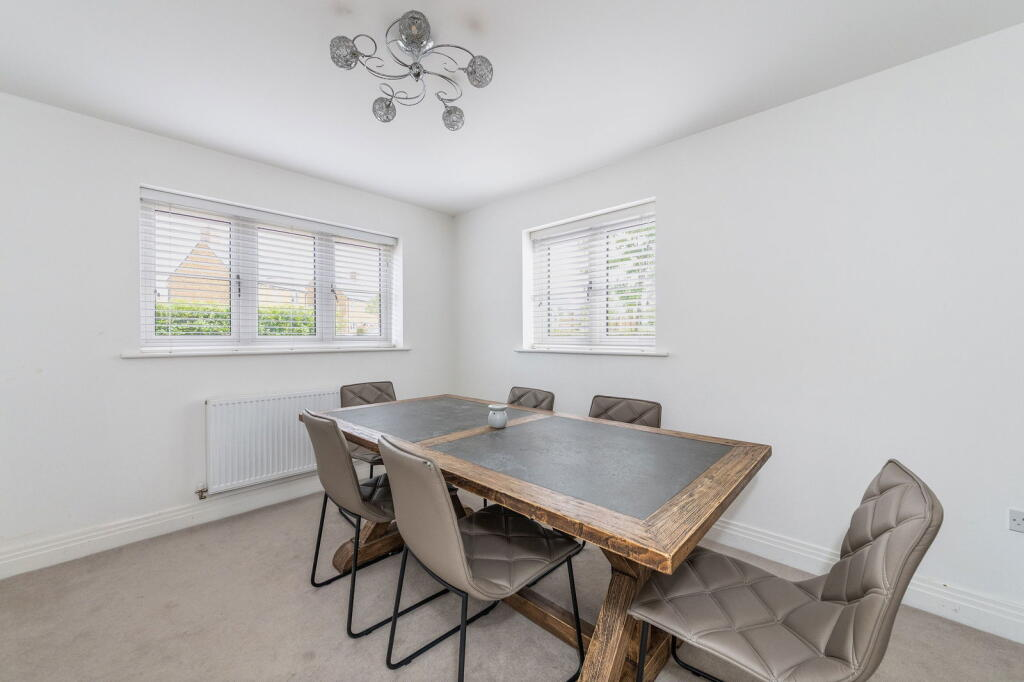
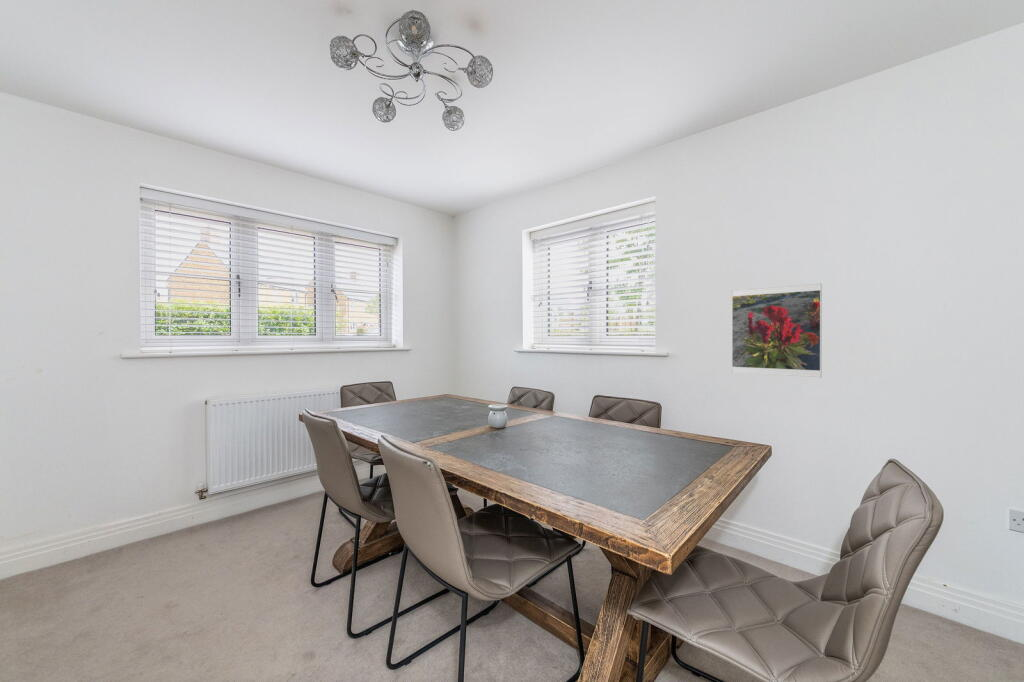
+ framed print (773, 331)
